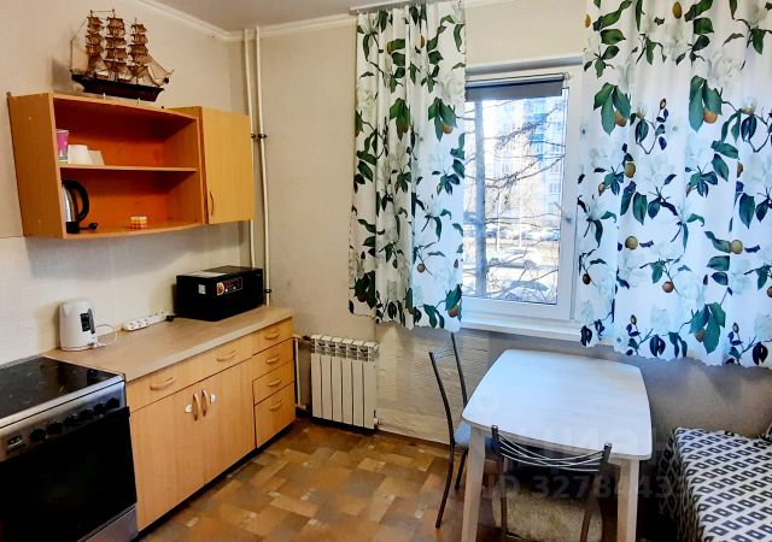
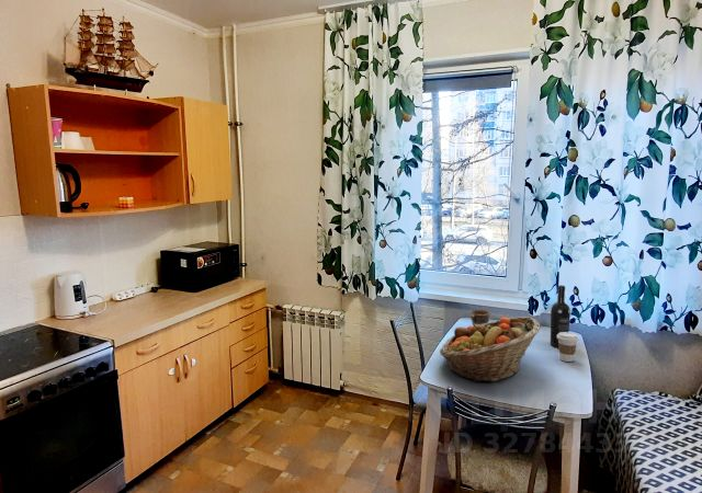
+ mug (478, 321)
+ fruit basket (489, 344)
+ coffee cup (567, 346)
+ wine bottle (559, 316)
